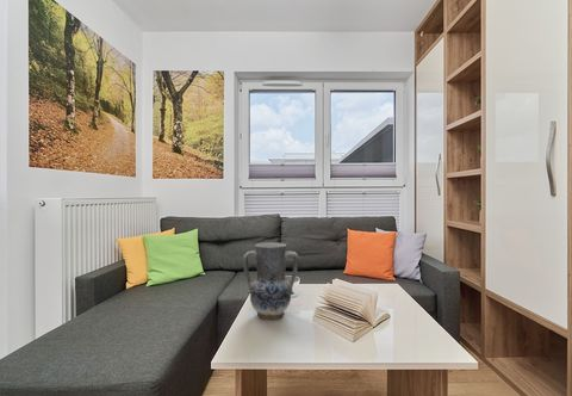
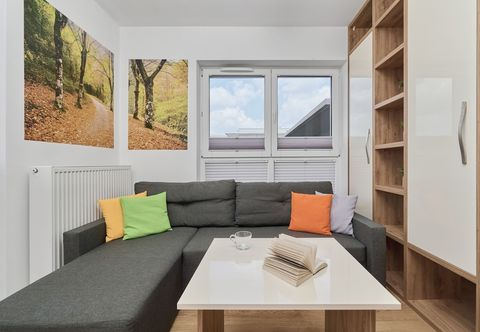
- vase (271, 279)
